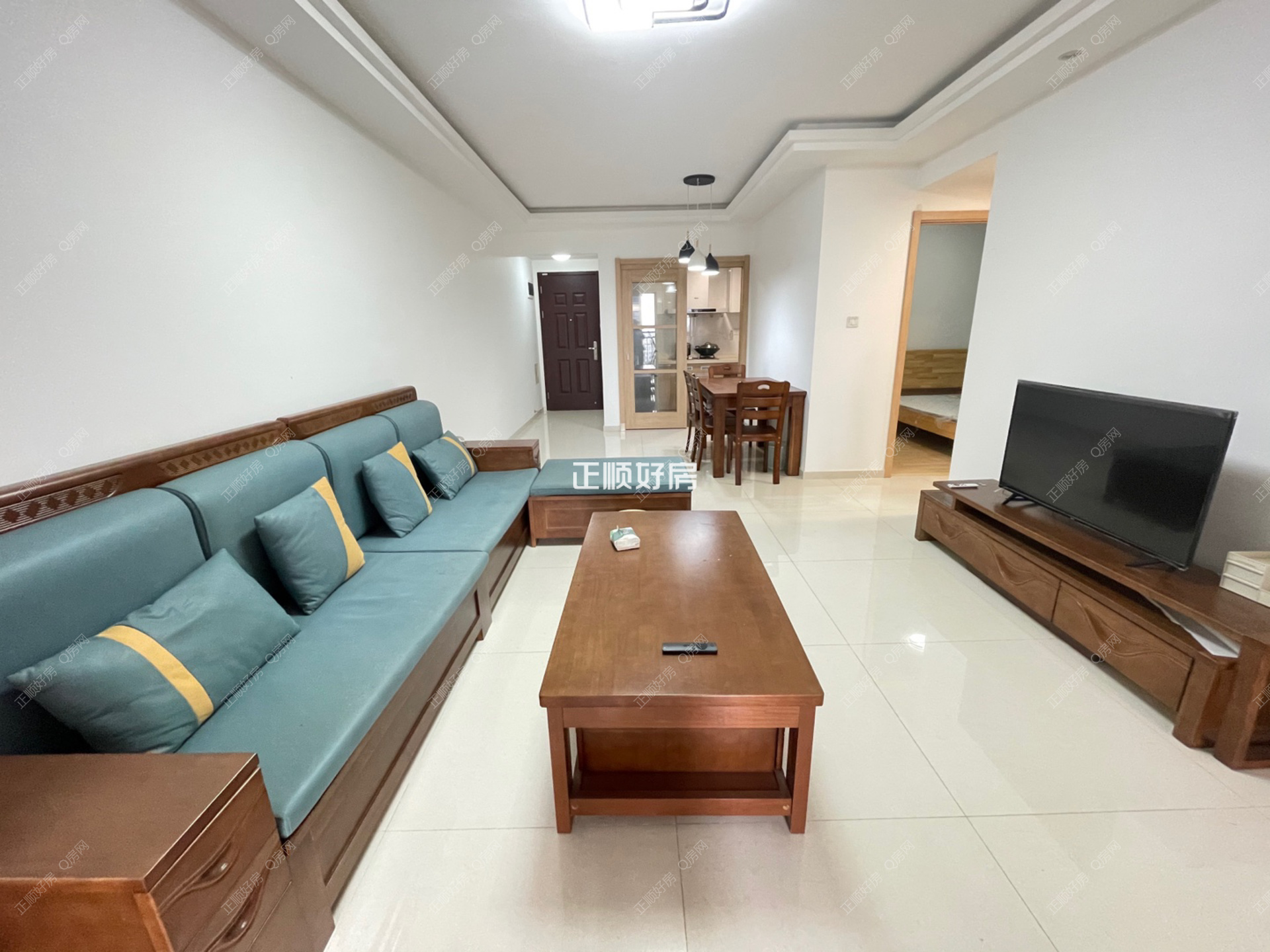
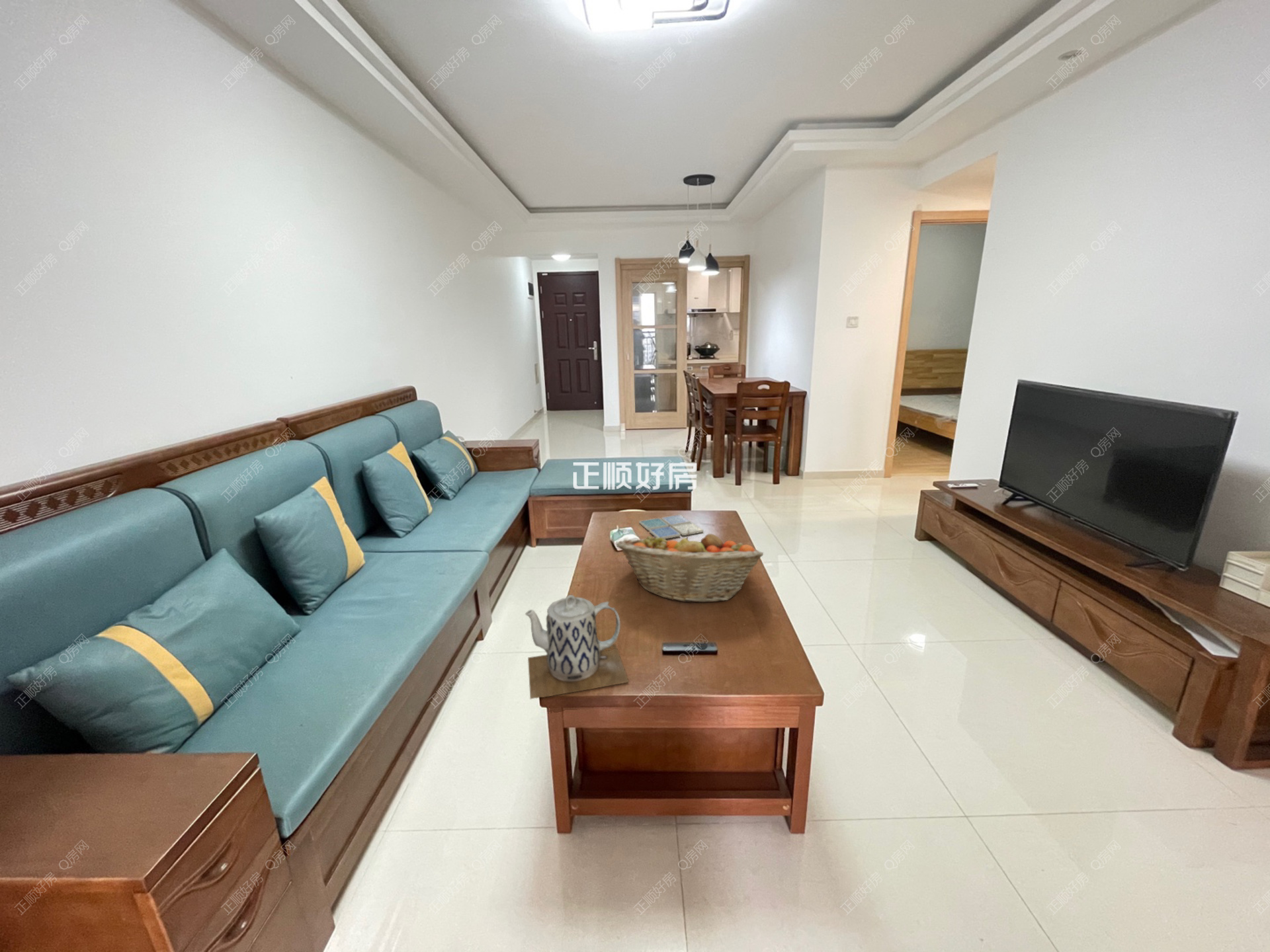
+ fruit basket (688, 558)
+ teapot (574, 634)
+ drink coaster (670, 526)
